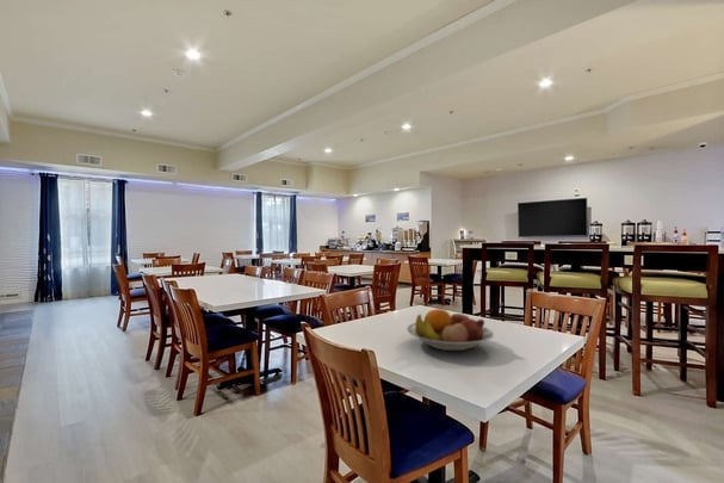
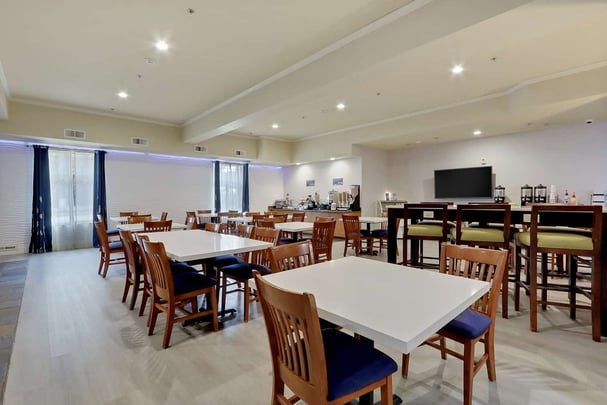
- fruit bowl (448, 327)
